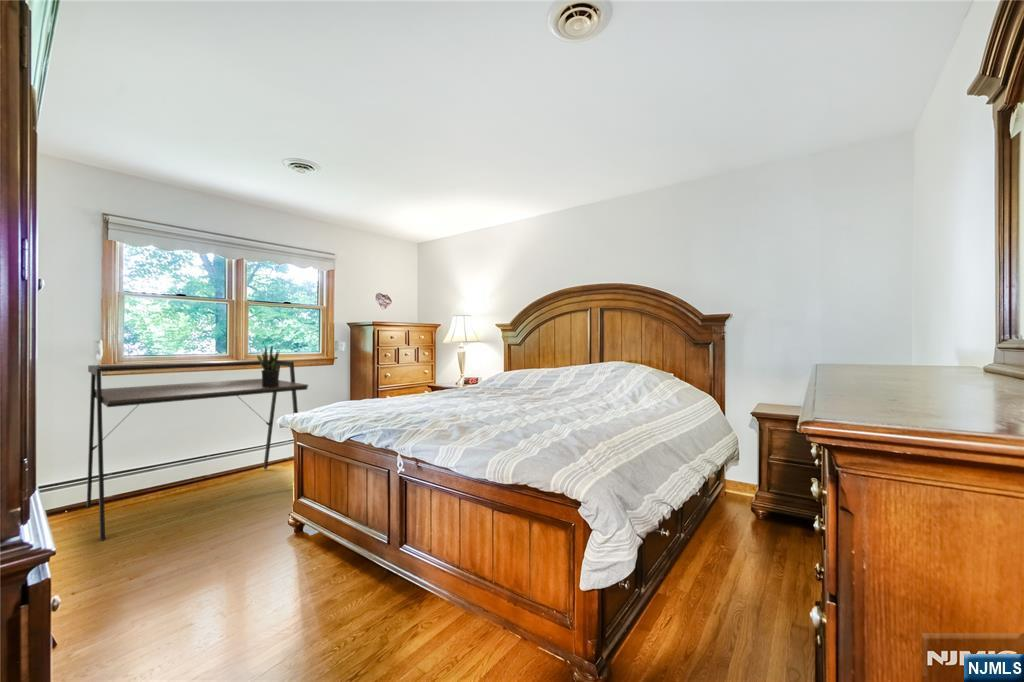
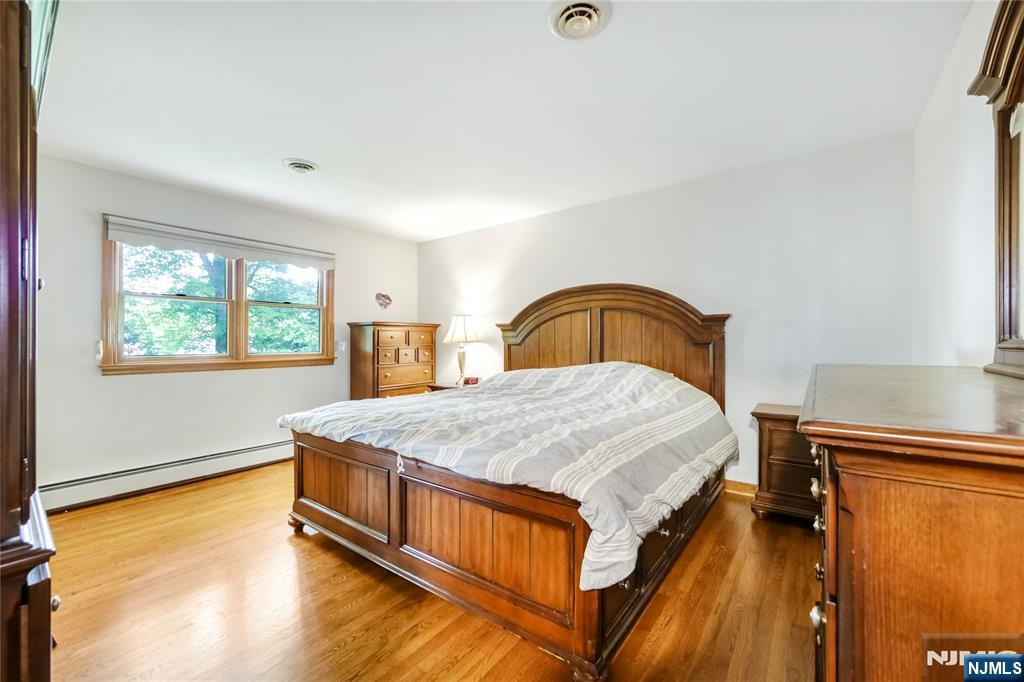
- desk (204, 398)
- potted plant (268, 365)
